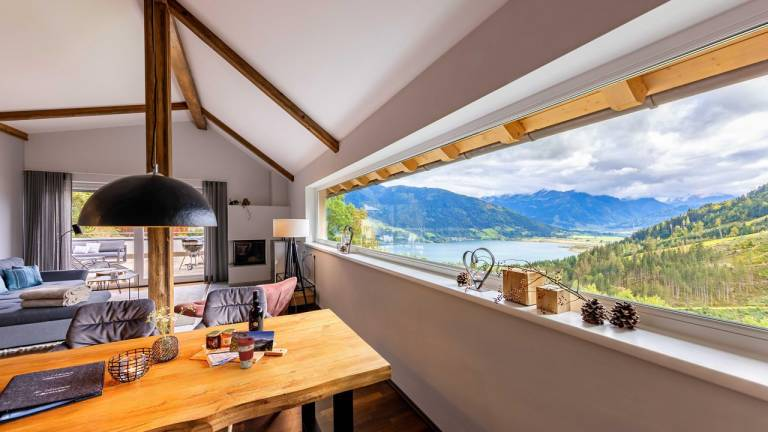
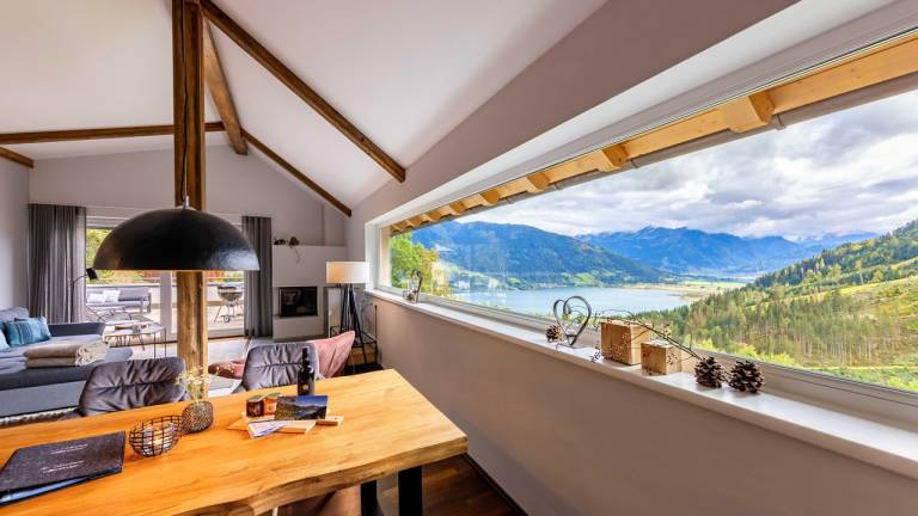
- coffee cup (246, 352)
